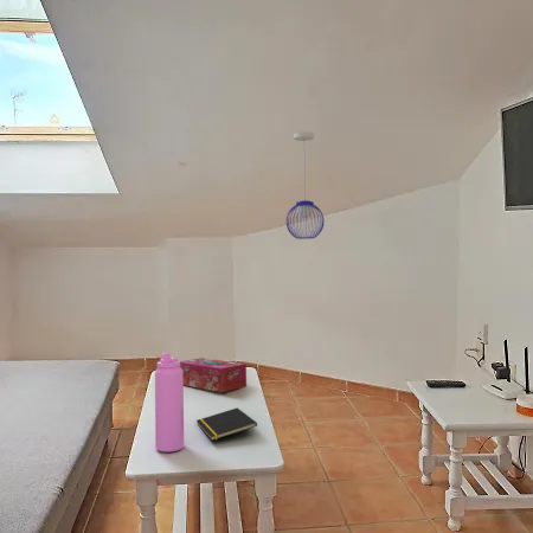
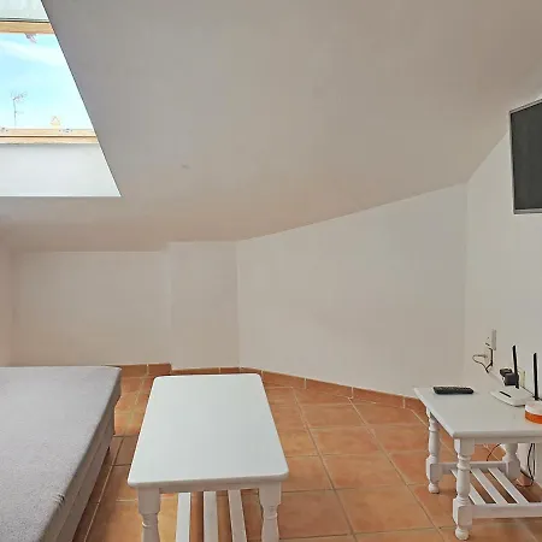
- water bottle (168, 400)
- notepad (225, 423)
- pendant light (304, 186)
- tissue box (211, 373)
